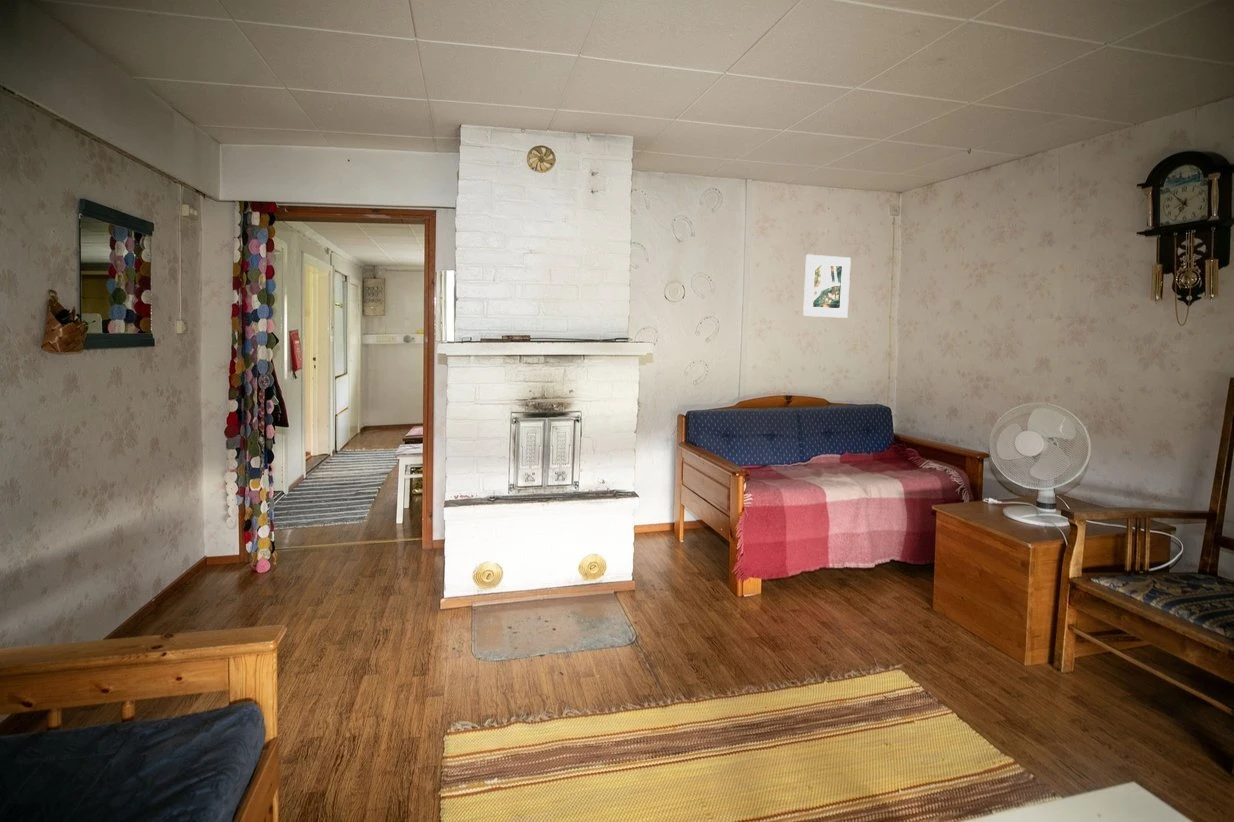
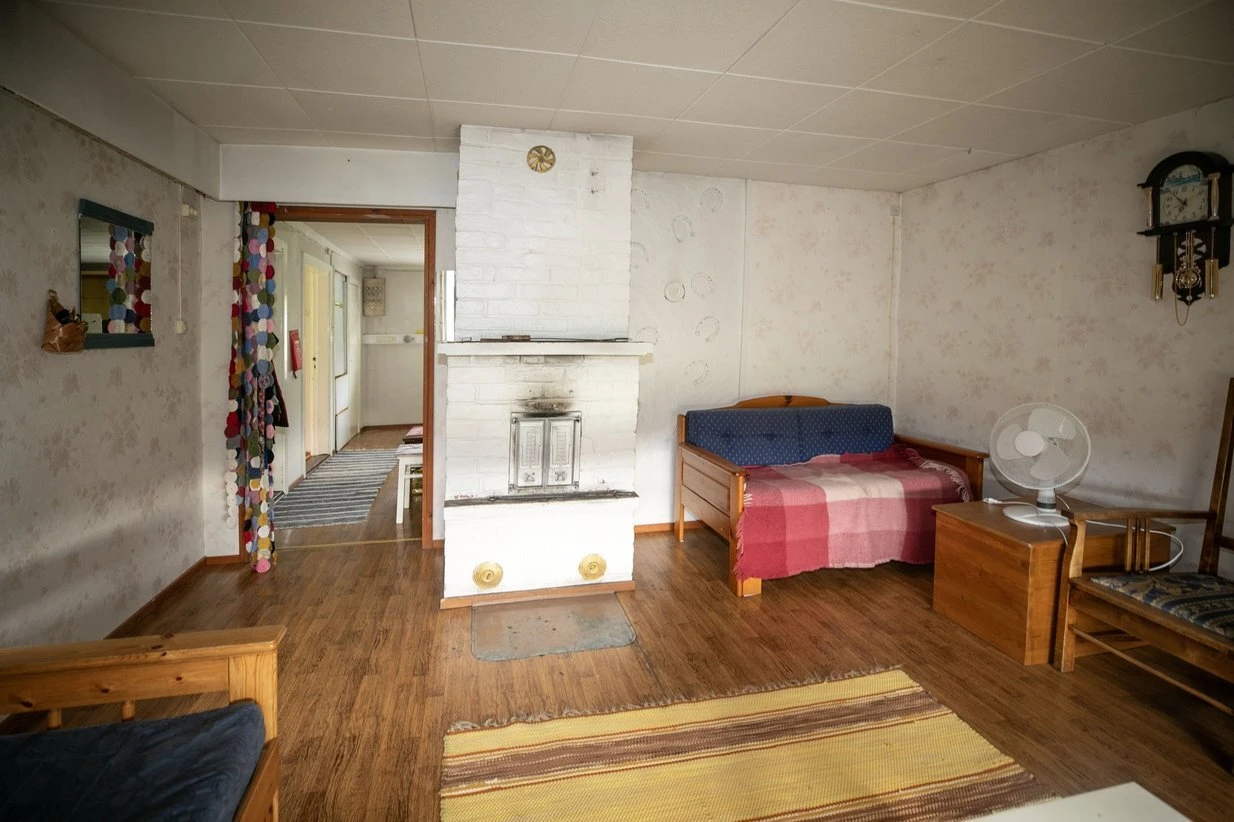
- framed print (827, 286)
